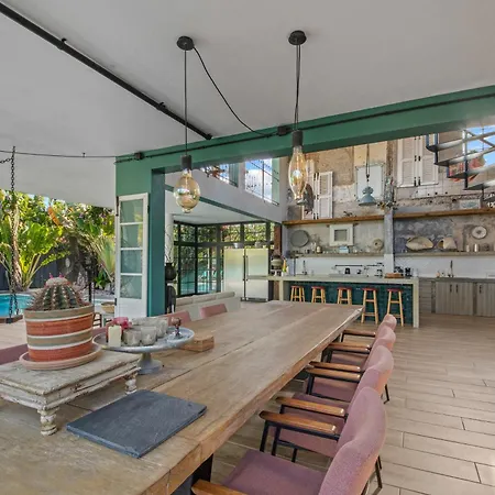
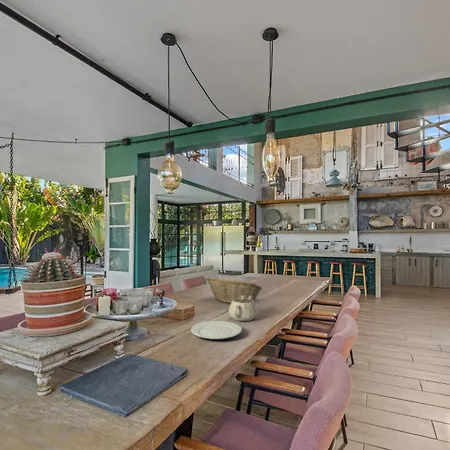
+ fruit basket (233, 288)
+ teapot (243, 306)
+ chinaware (216, 330)
